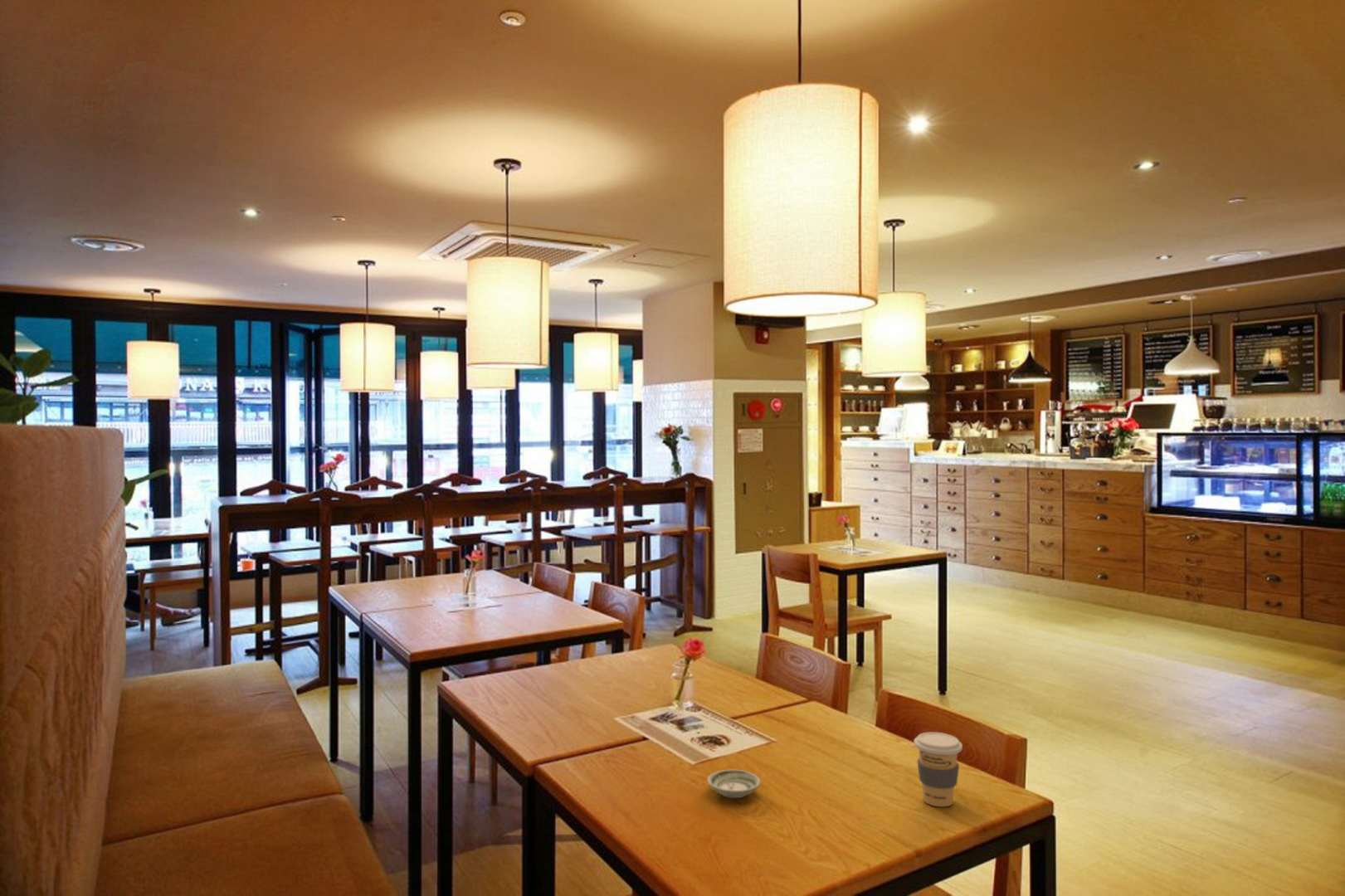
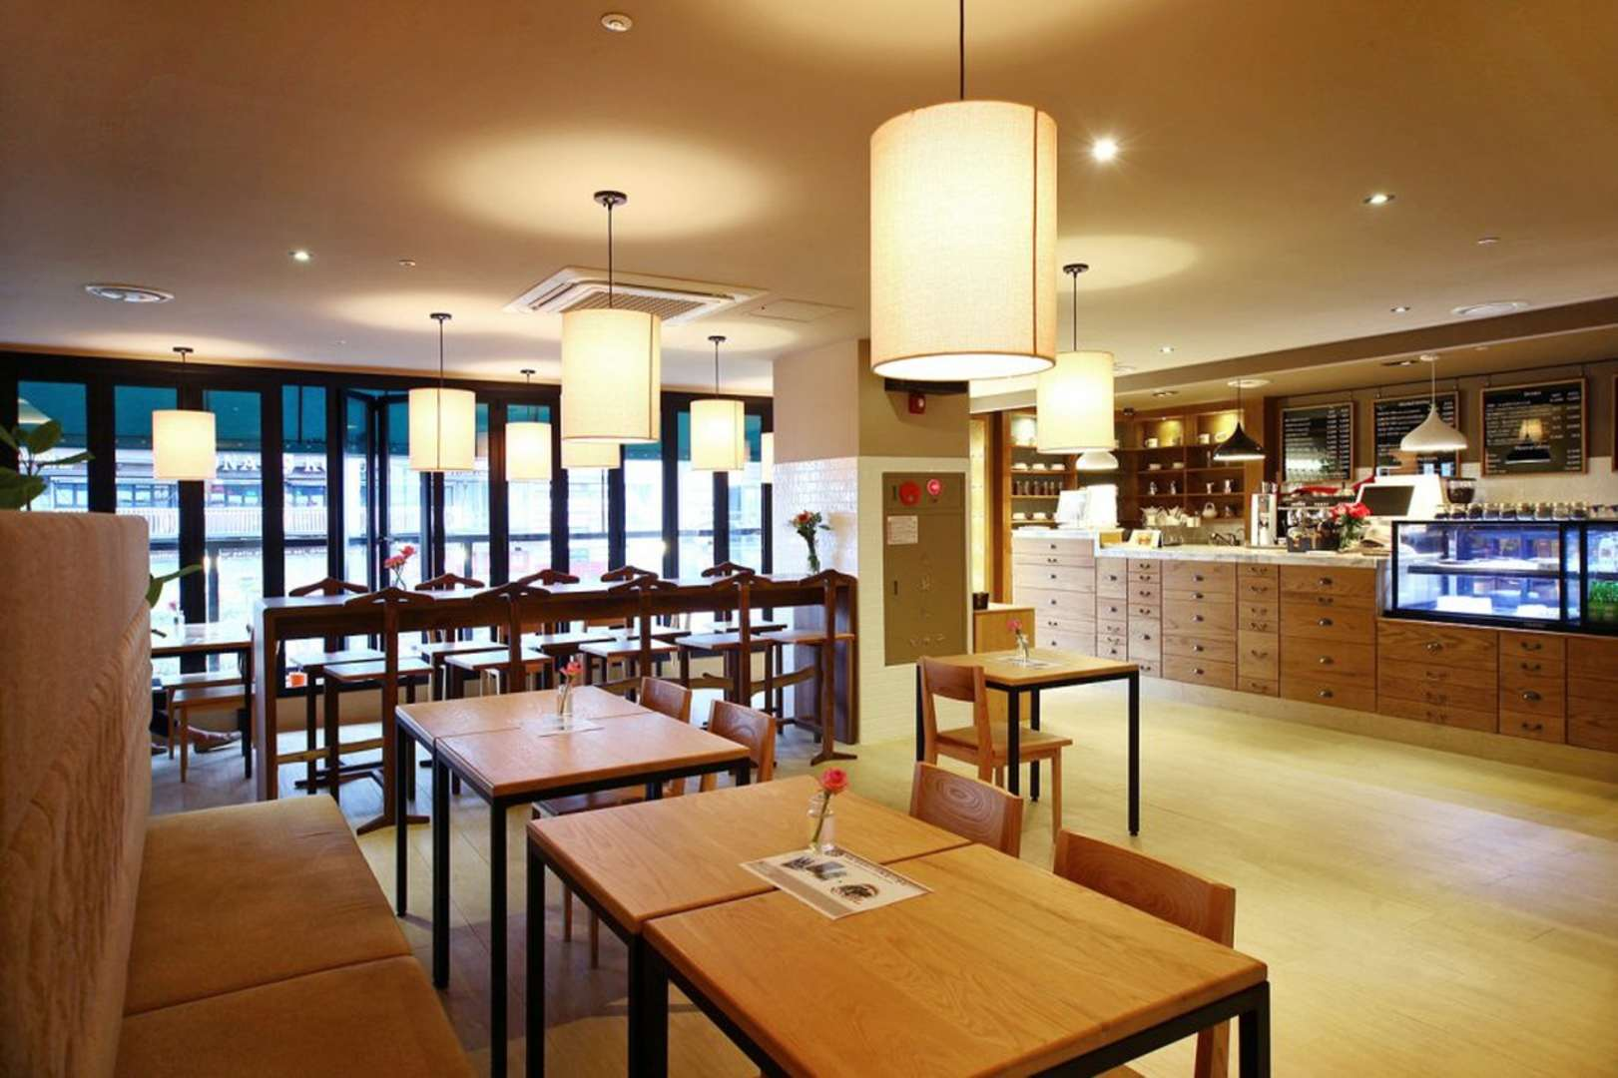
- coffee cup (938, 769)
- saucer (733, 786)
